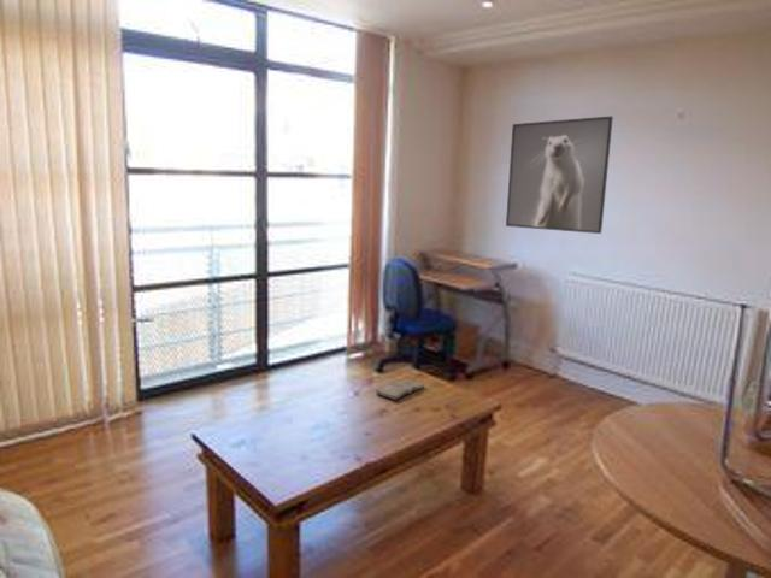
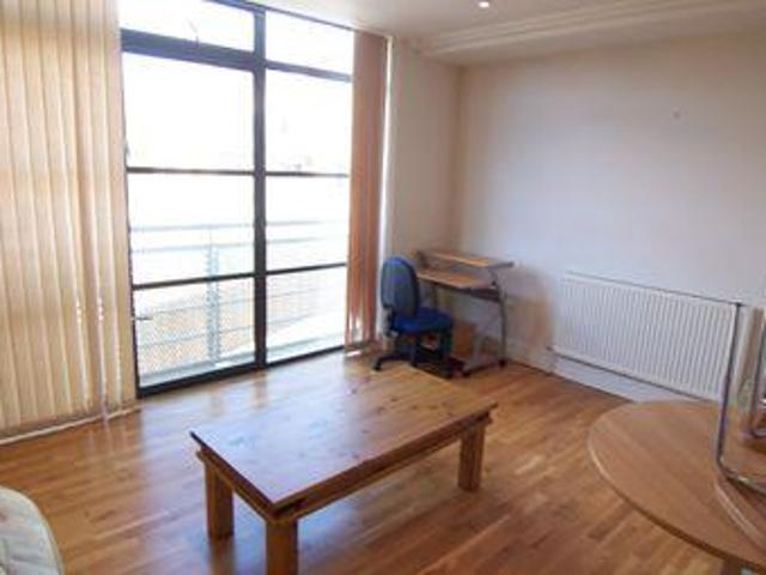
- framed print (554, 176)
- diary (400, 388)
